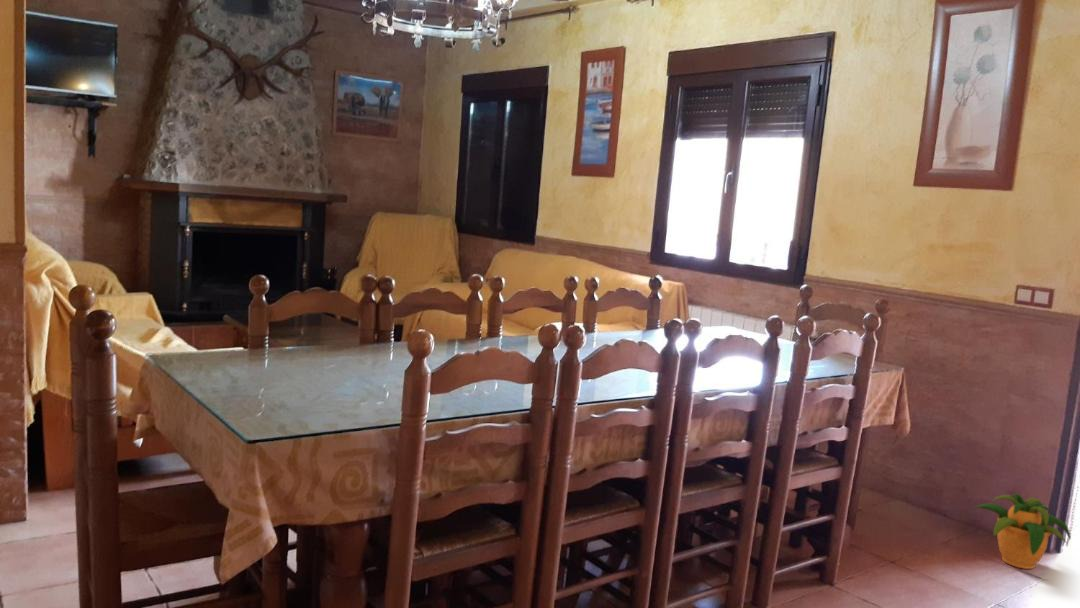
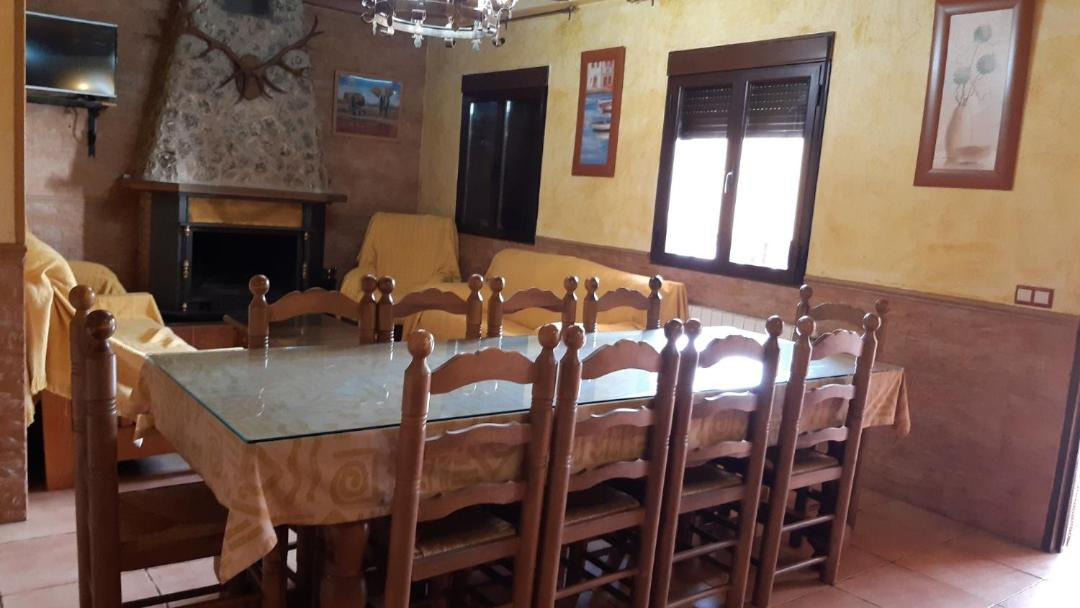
- potted plant (1017, 526)
